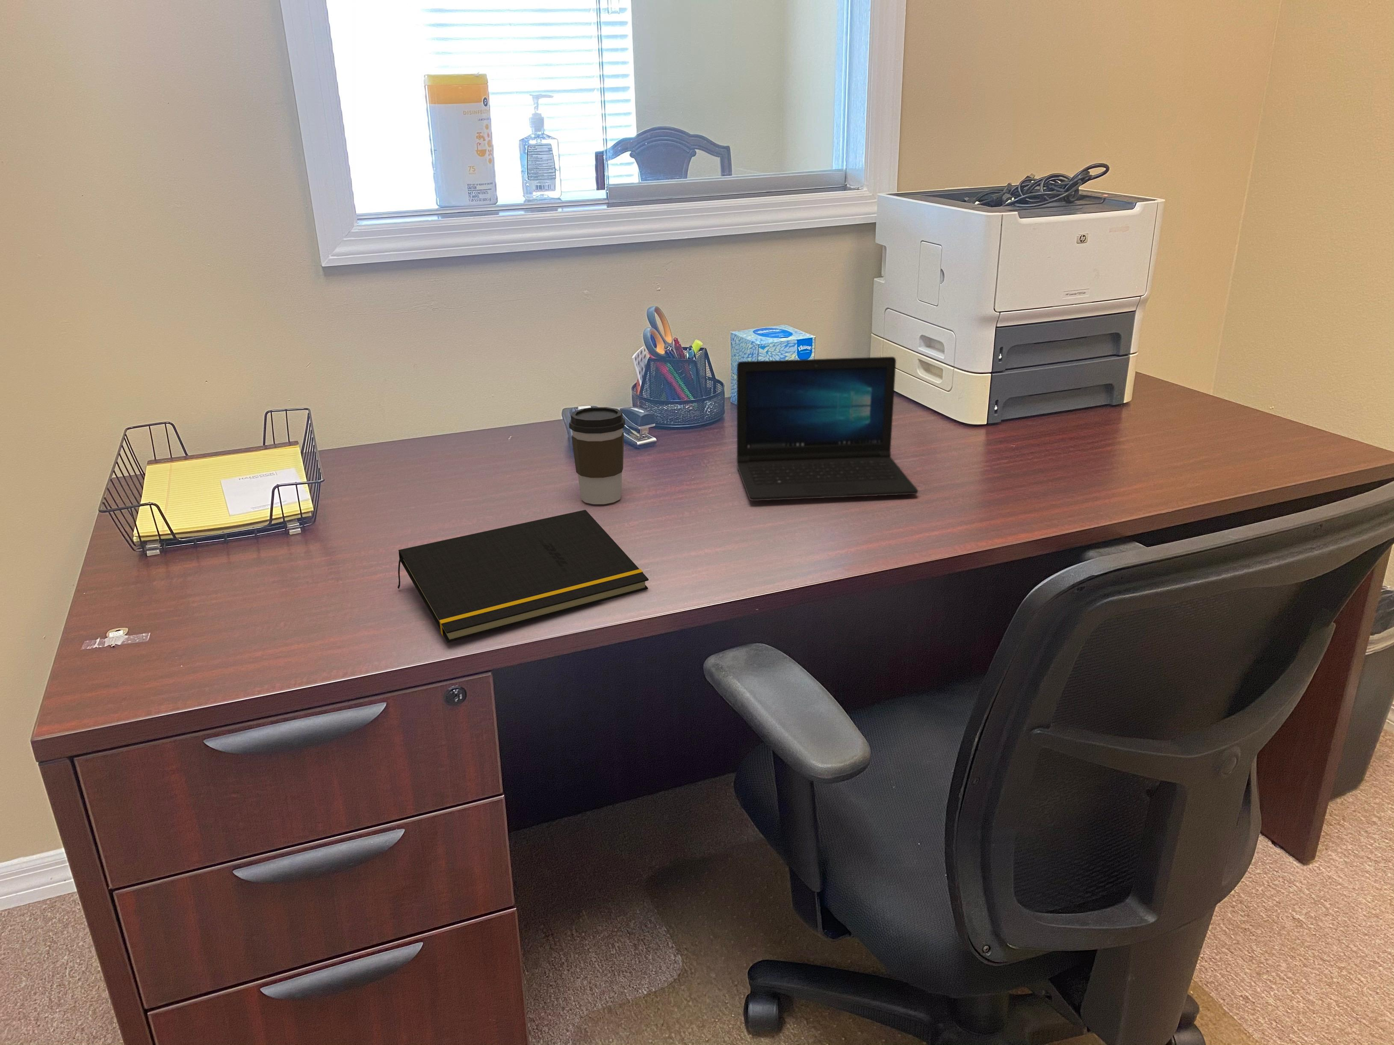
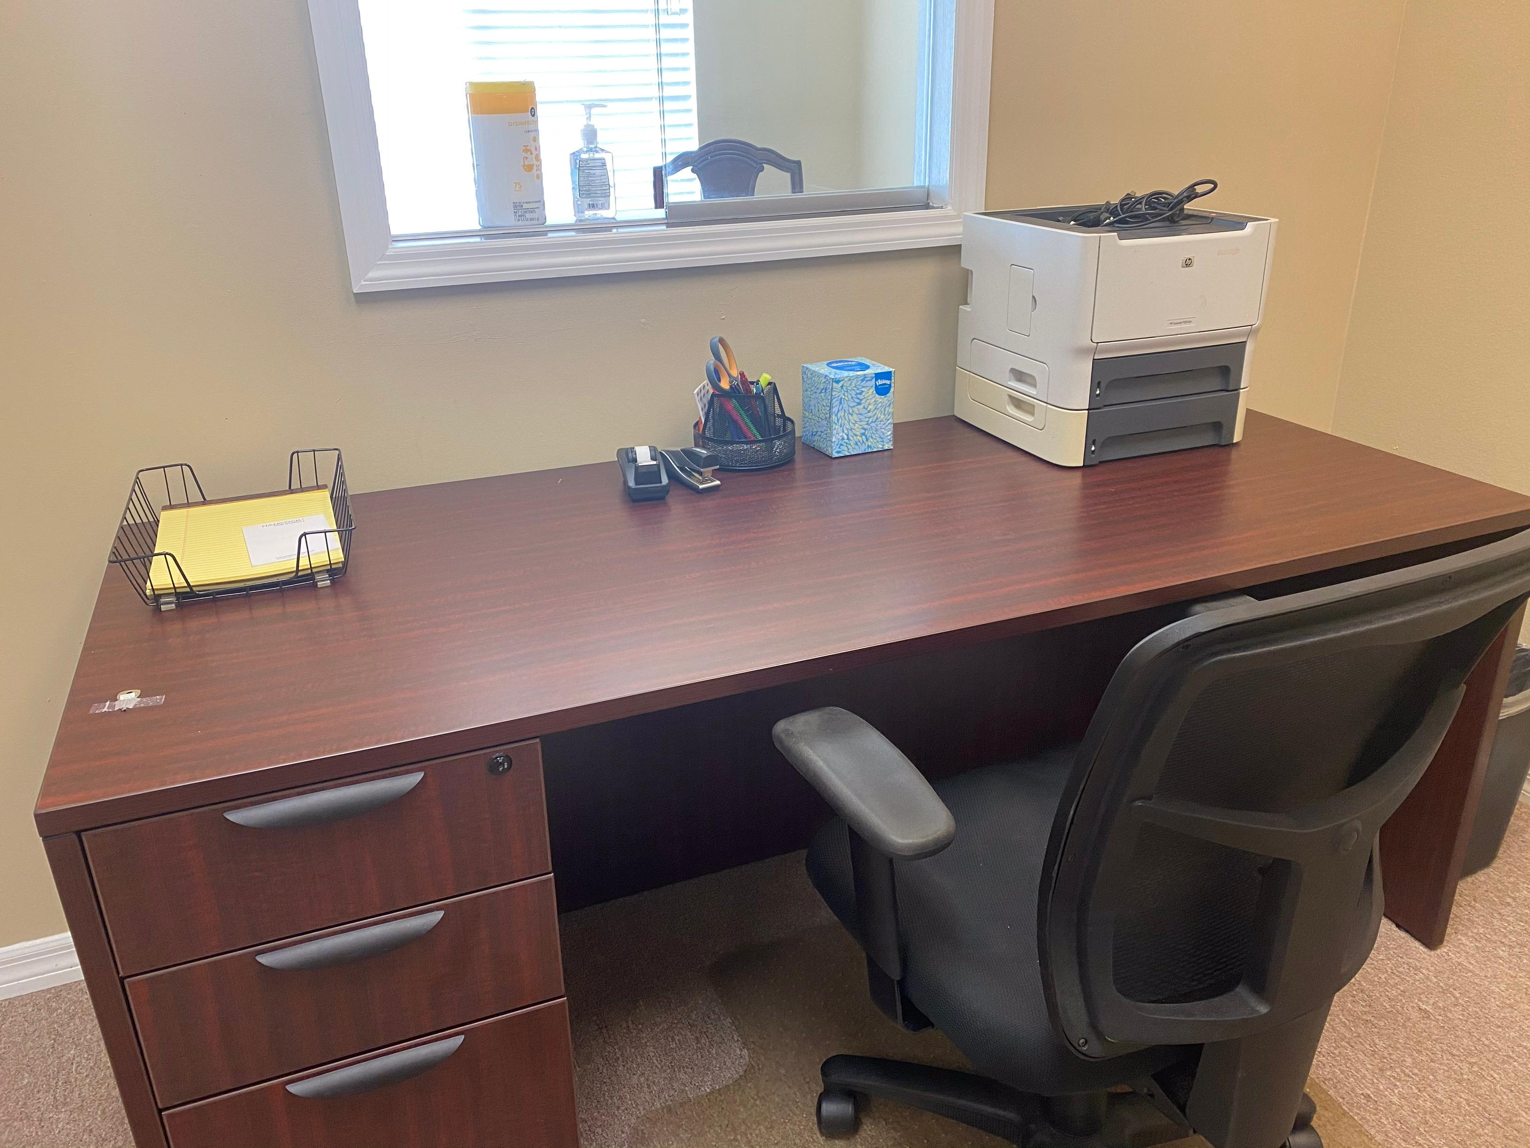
- coffee cup (599, 456)
- laptop (825, 426)
- notepad (523, 569)
